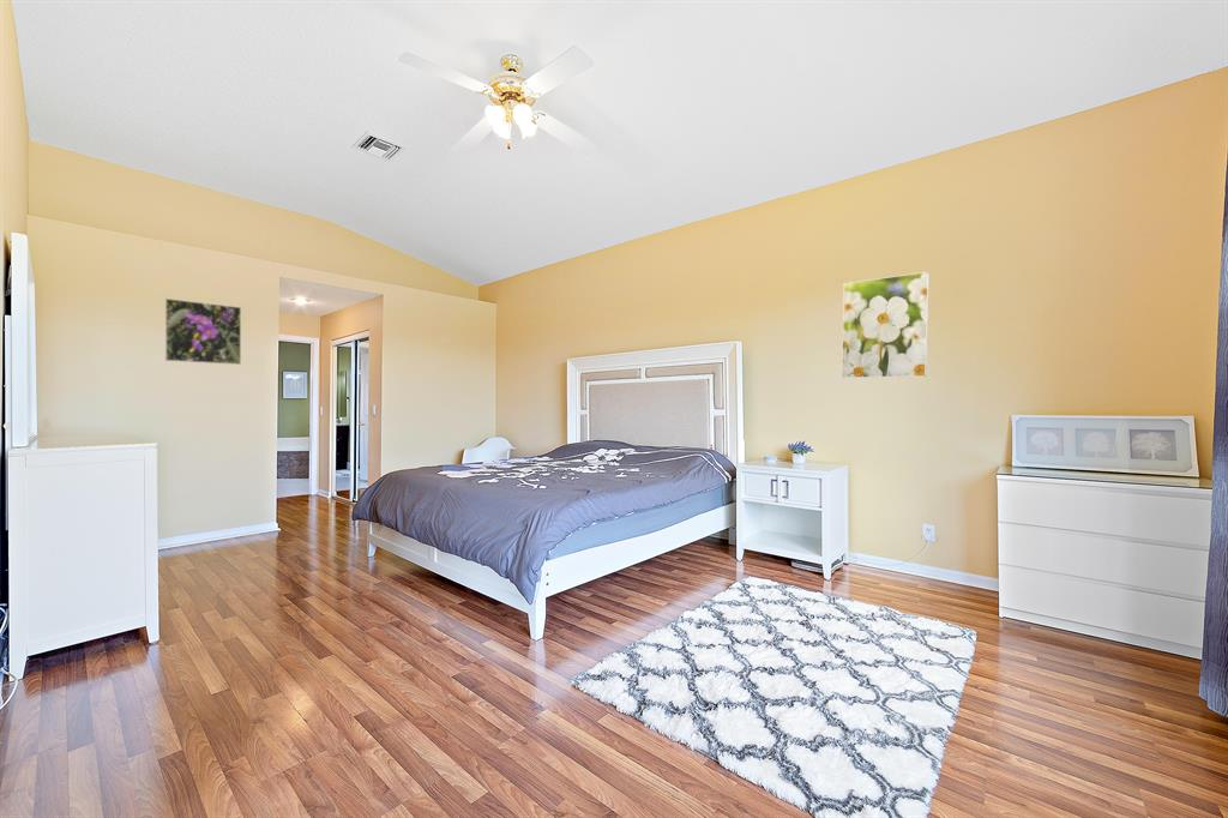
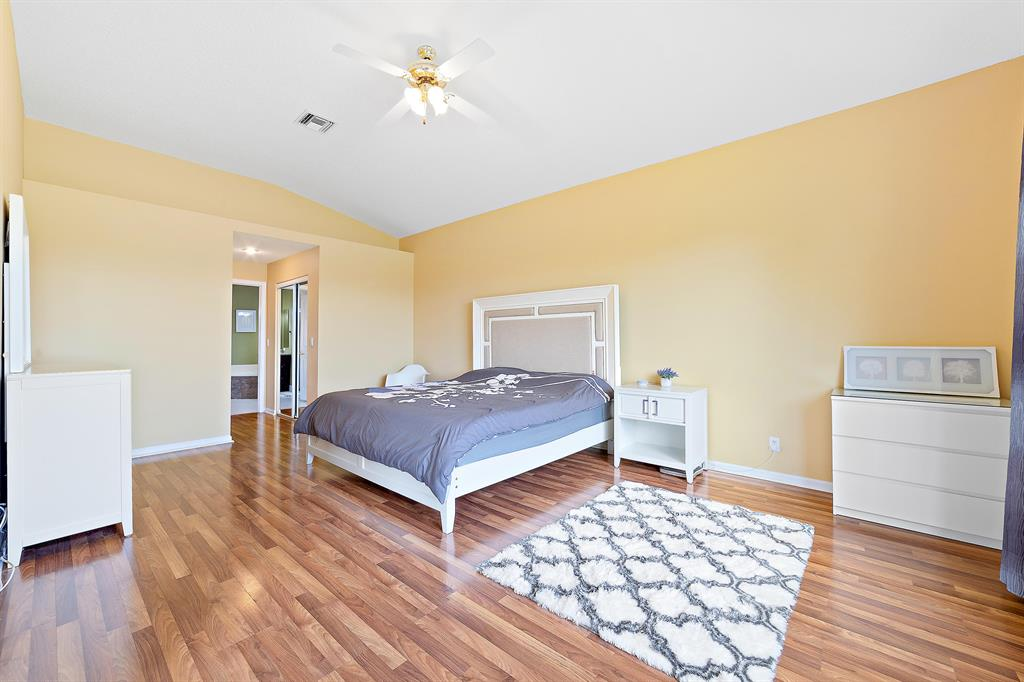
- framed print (204, 332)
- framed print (883, 327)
